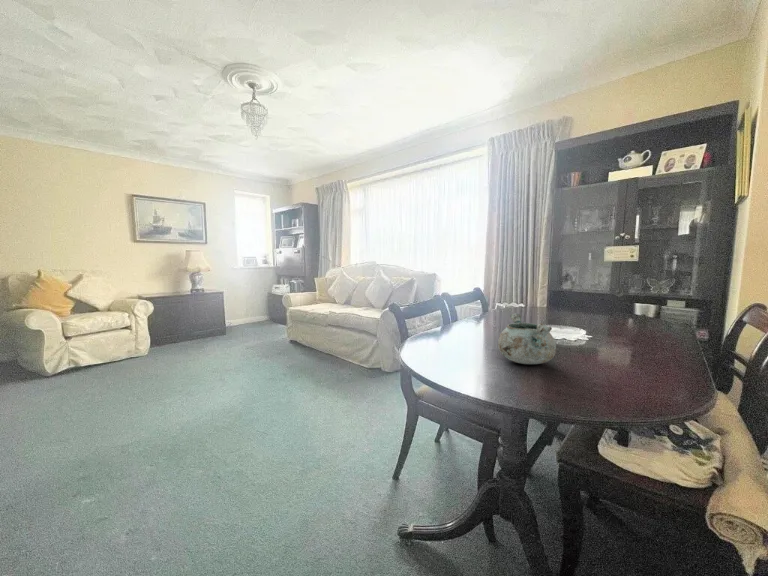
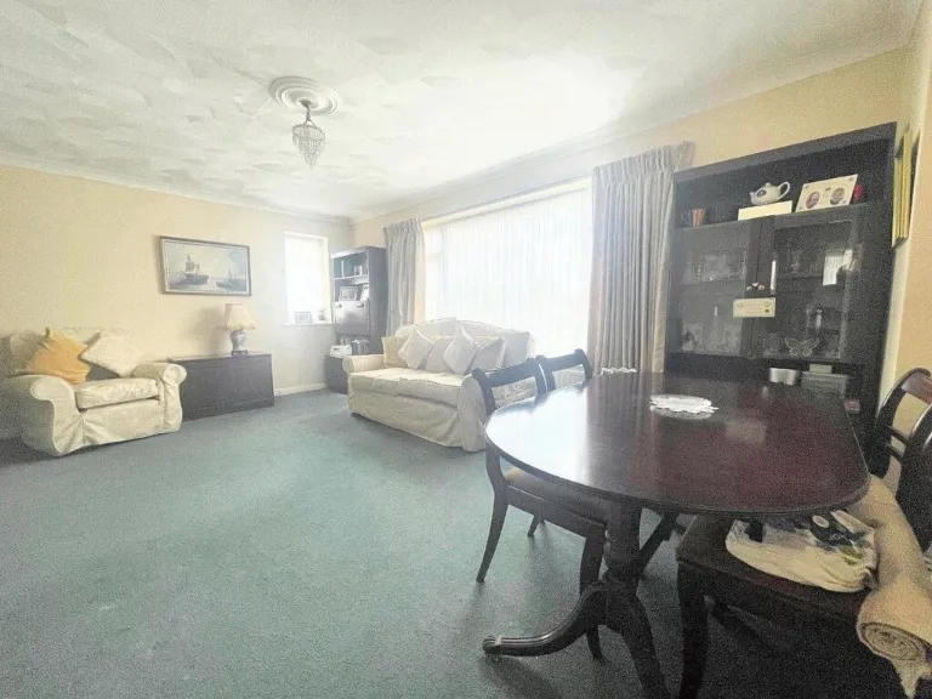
- decorative bowl (525, 339)
